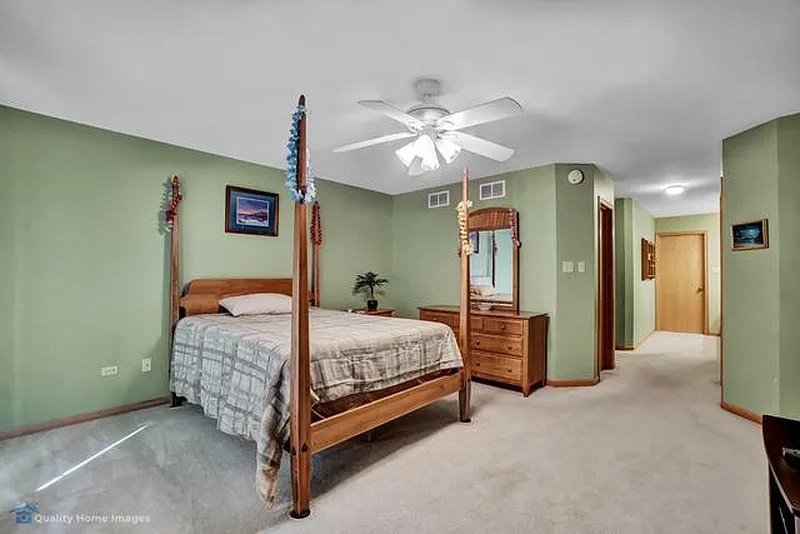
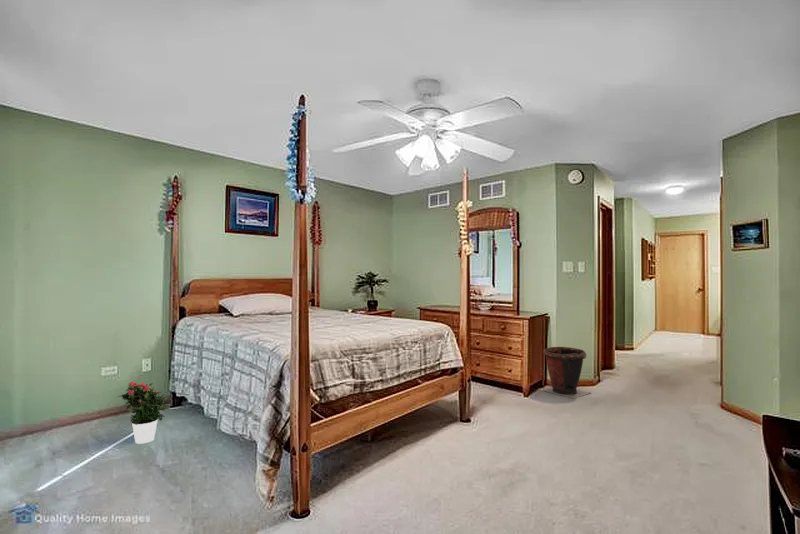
+ potted flower (143, 411)
+ waste bin (564, 369)
